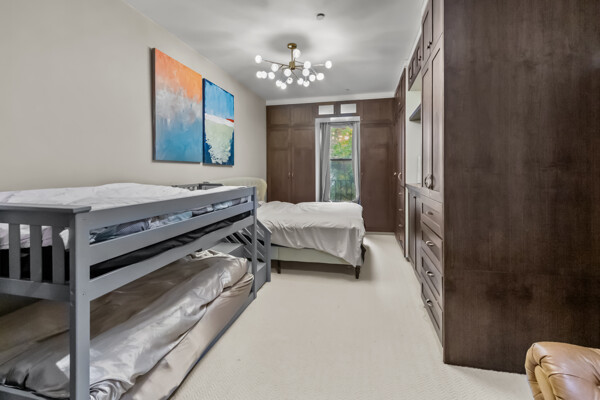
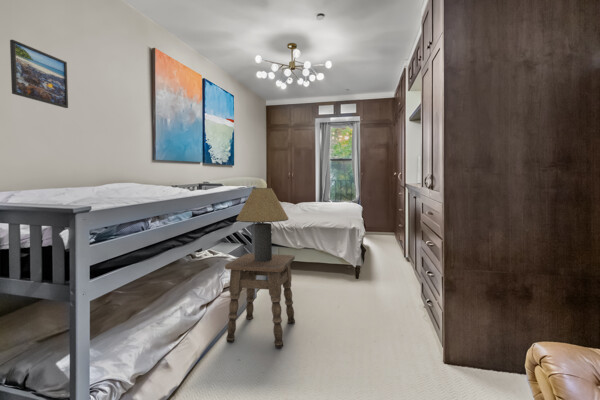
+ table lamp (262, 223)
+ side table (269, 294)
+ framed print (41, 76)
